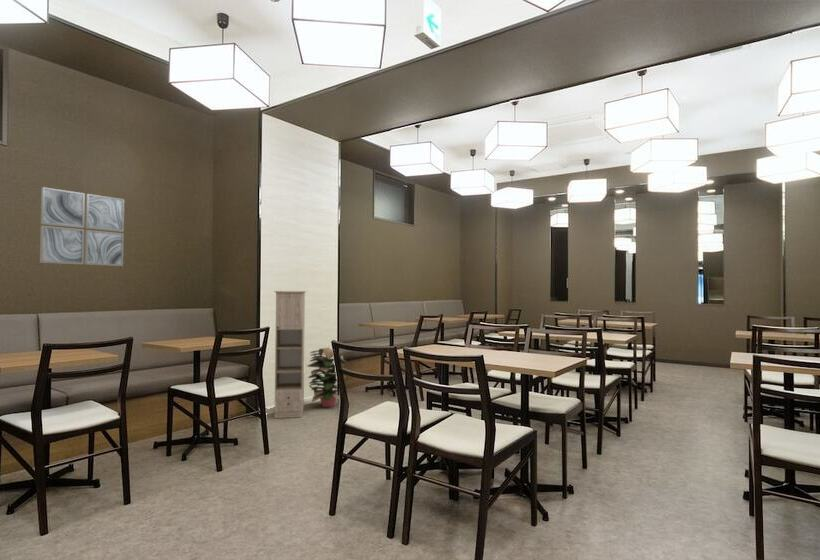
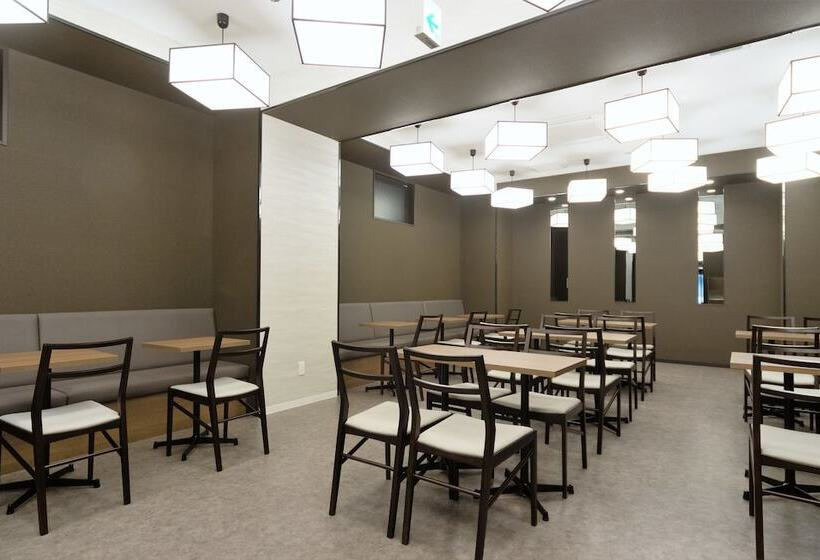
- wall art (85, 227)
- storage cabinet (290, 352)
- decorative plant (327, 376)
